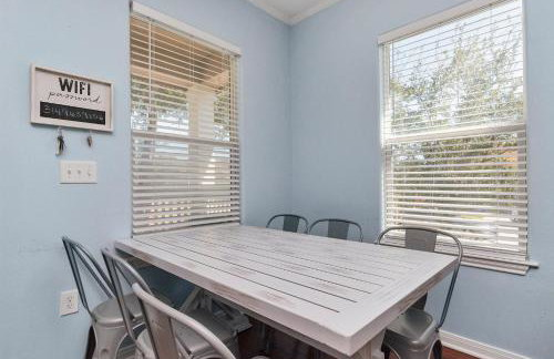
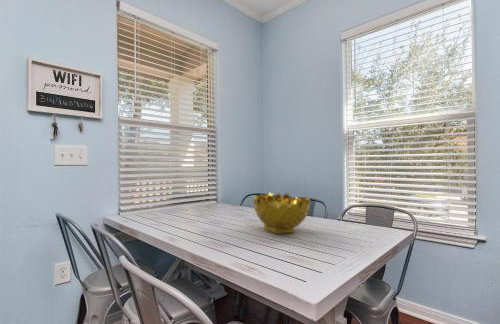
+ decorative bowl (281, 212)
